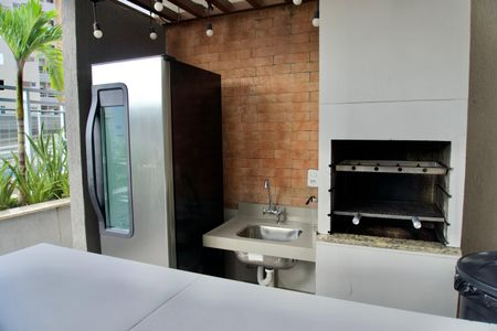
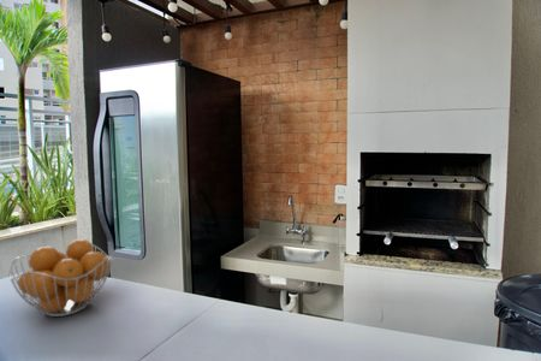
+ fruit basket (64, 276)
